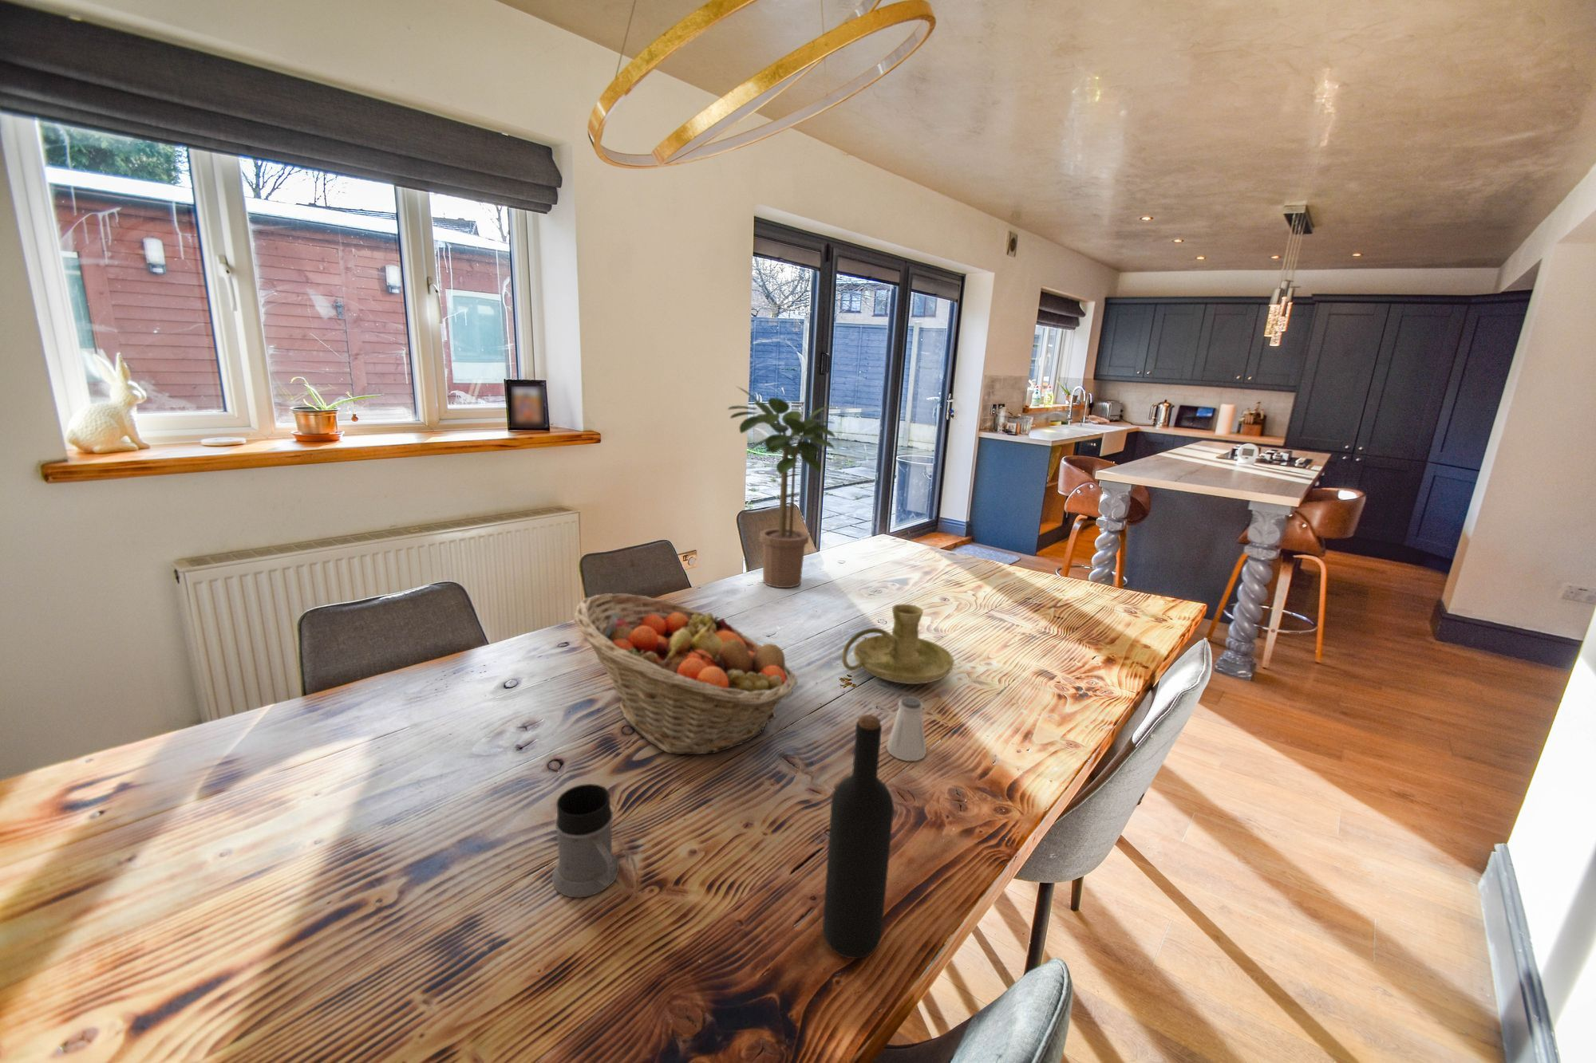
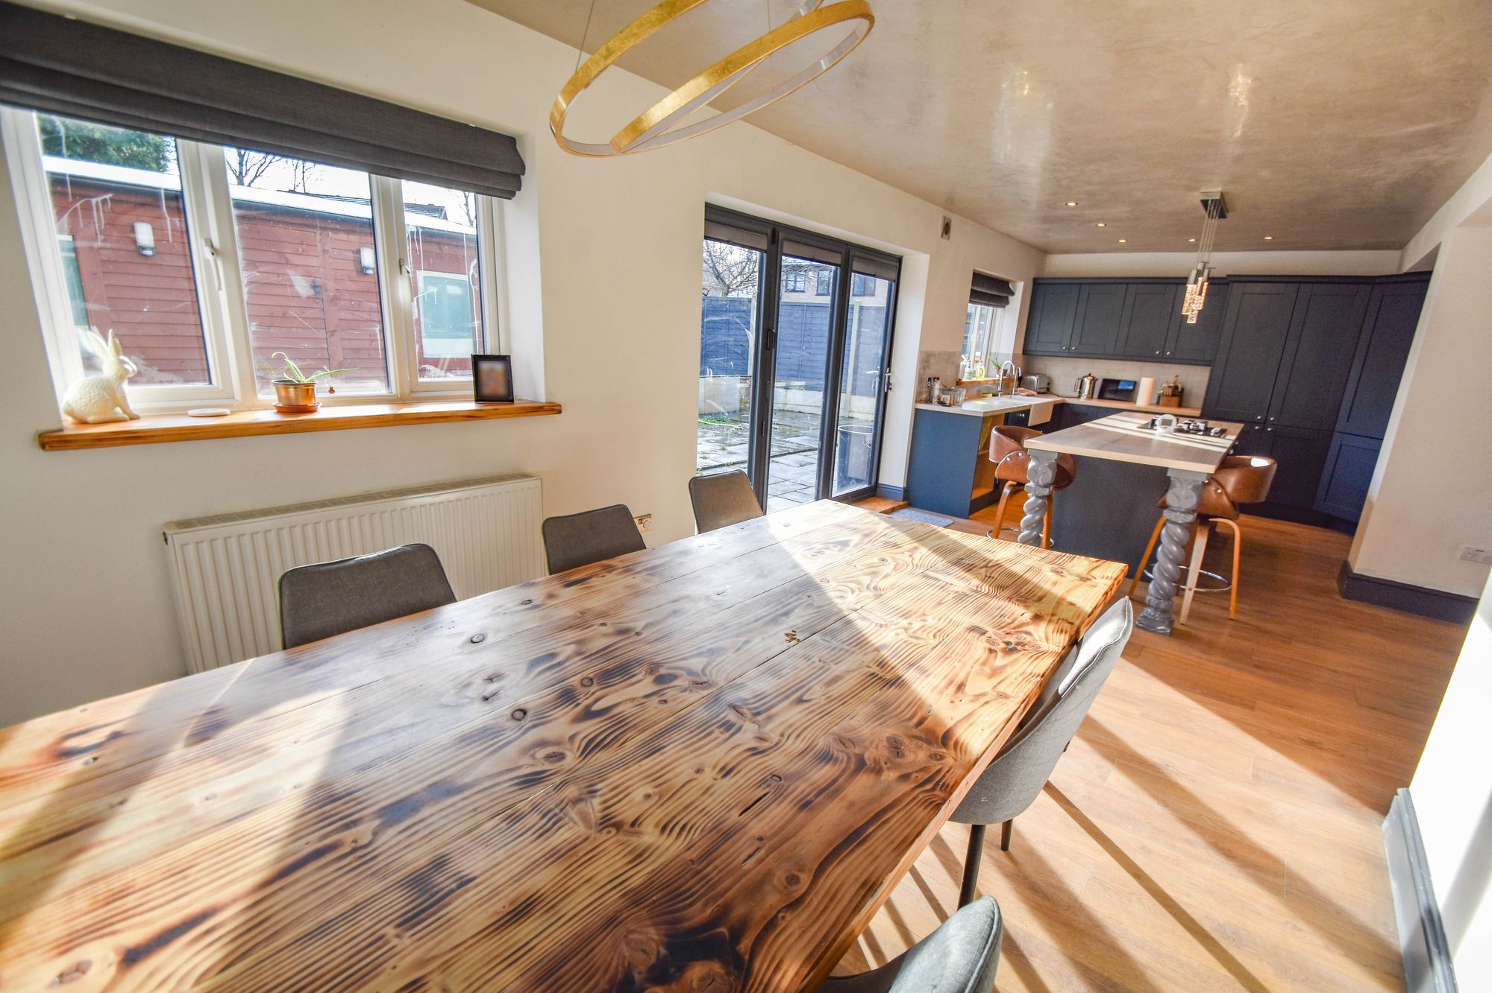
- candle holder (895, 641)
- potted plant (787, 490)
- mug (591, 845)
- fruit basket (686, 660)
- wine bottle (859, 833)
- saltshaker (908, 725)
